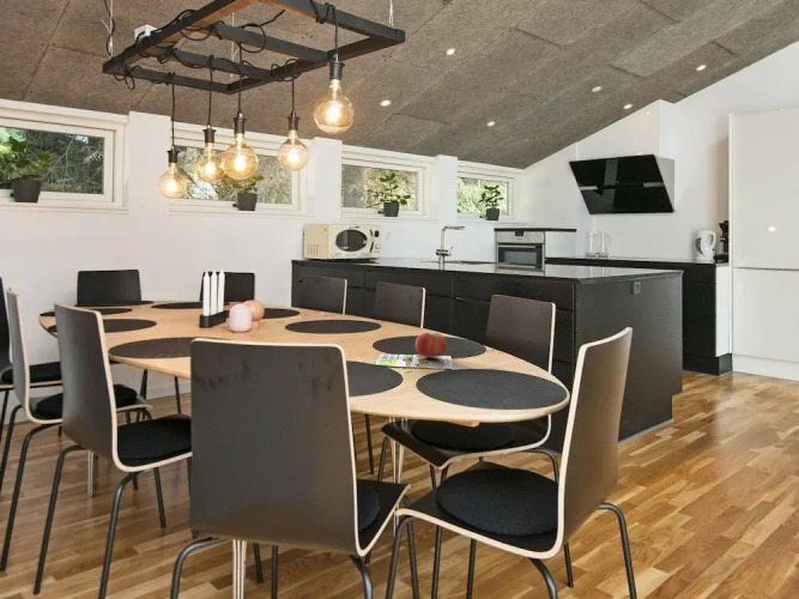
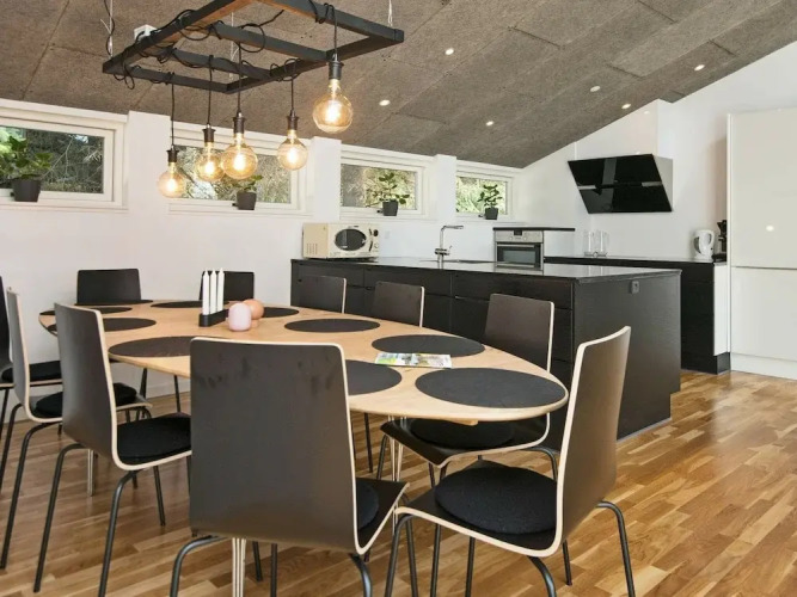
- fruit (430, 345)
